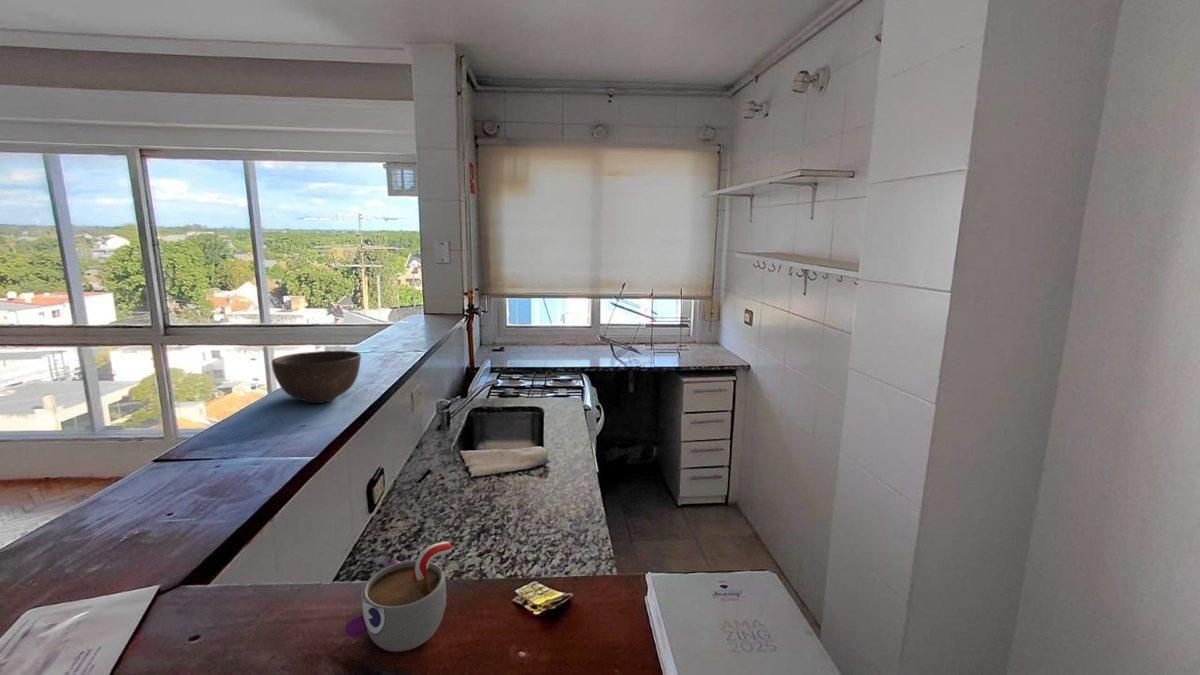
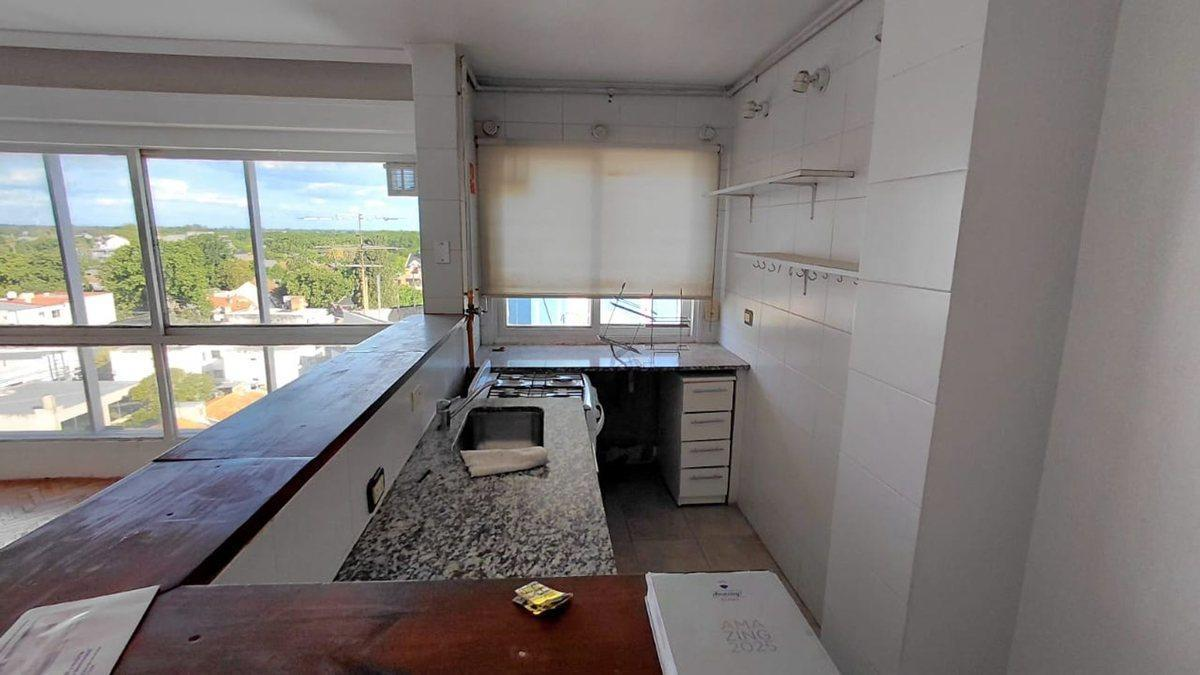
- mug (401, 592)
- bowl (319, 377)
